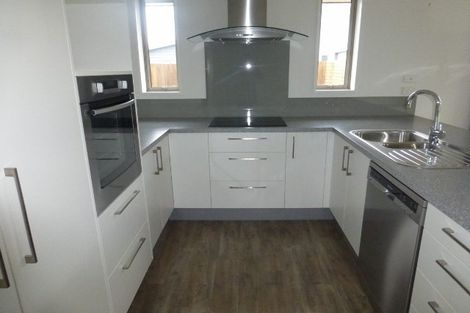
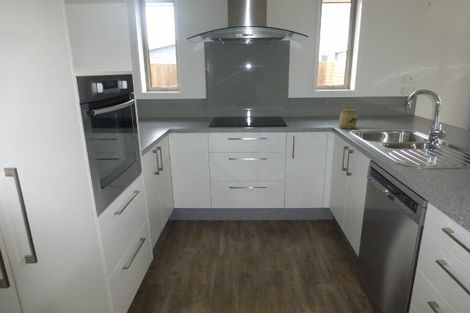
+ jar (348, 116)
